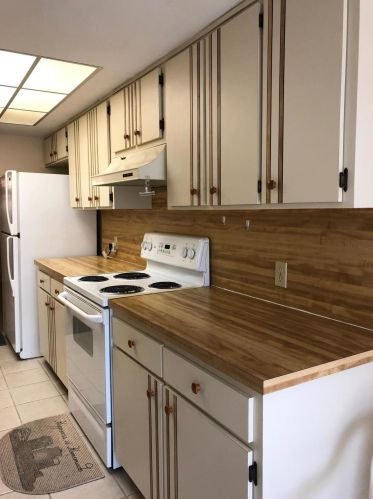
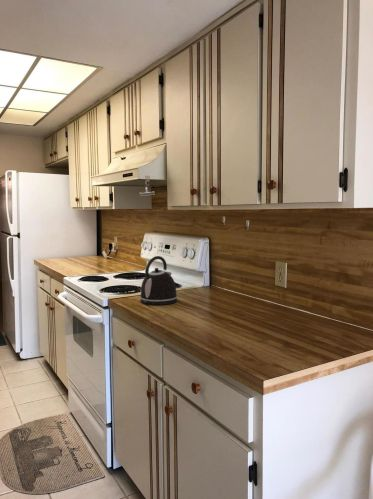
+ kettle (158, 278)
